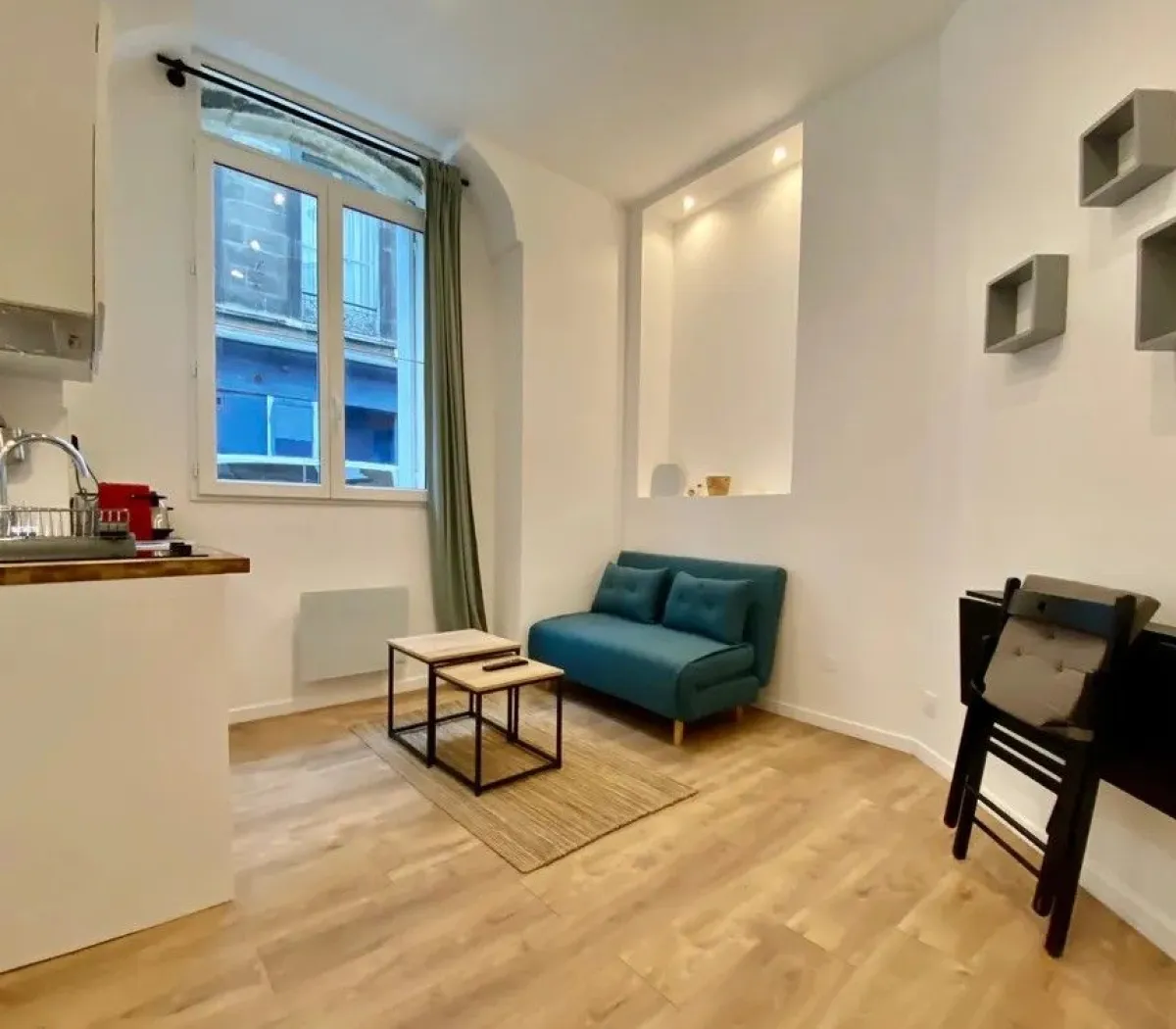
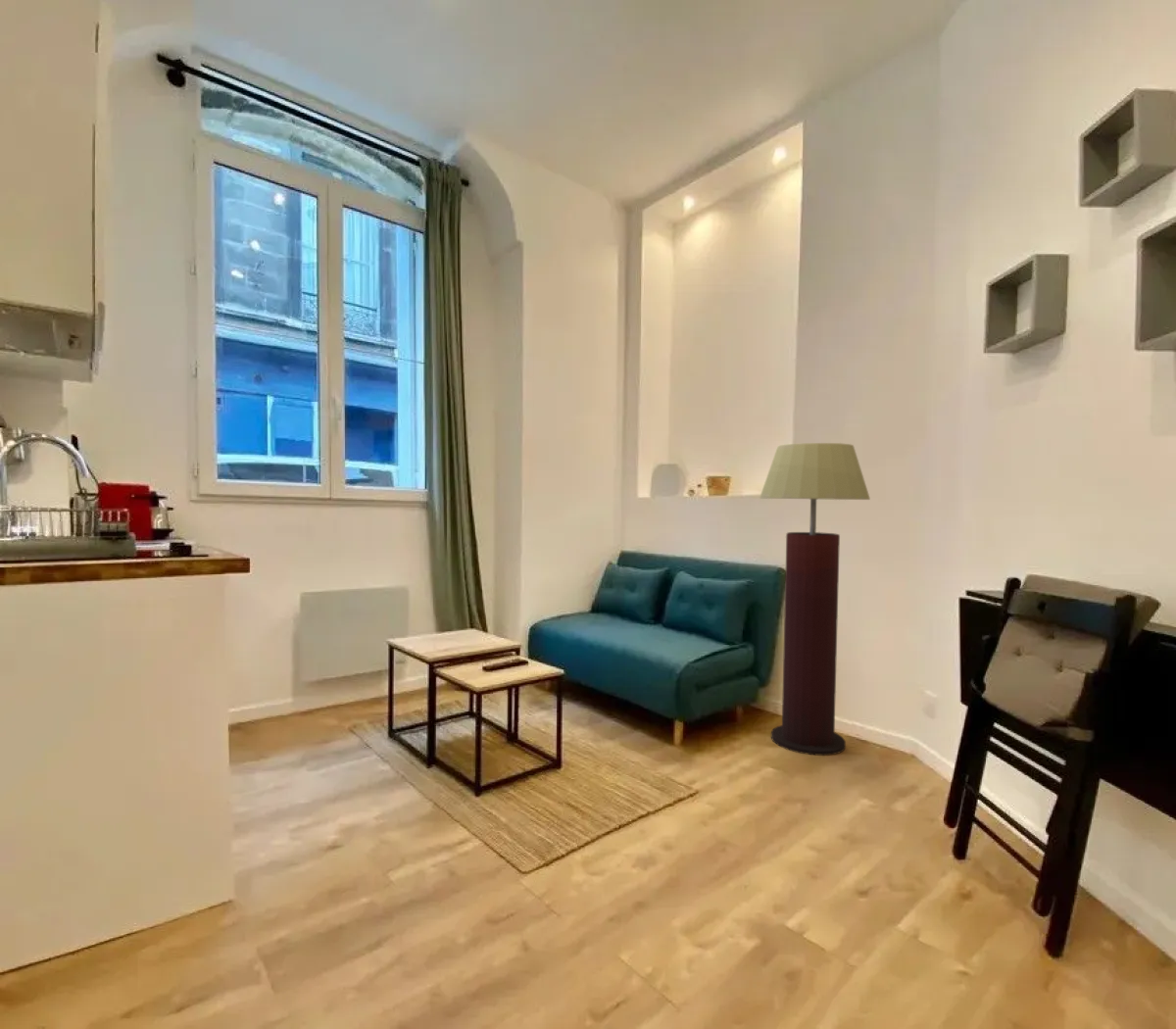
+ floor lamp (810, 594)
